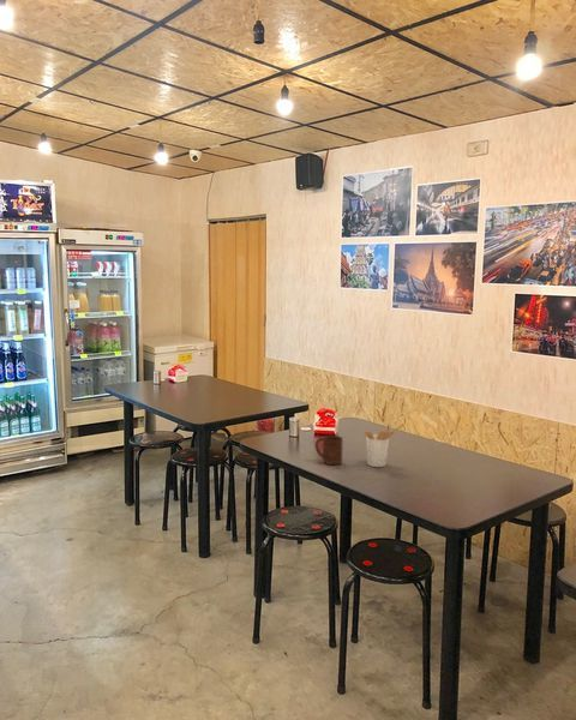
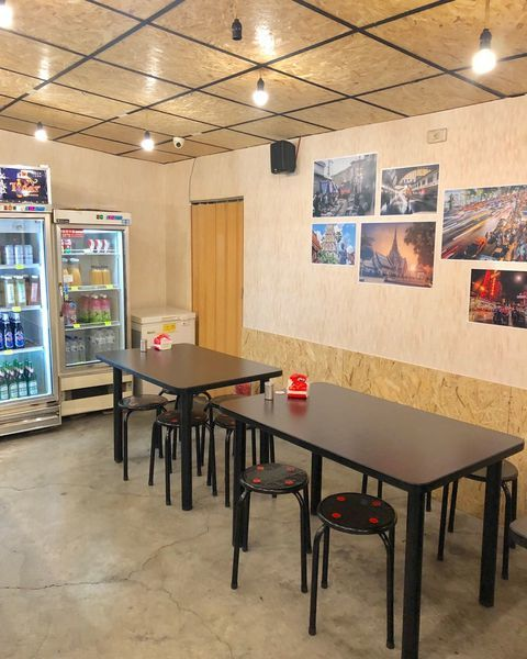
- utensil holder (380, 445)
- cup (329, 449)
